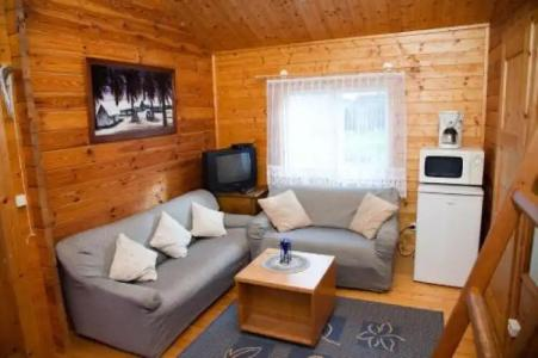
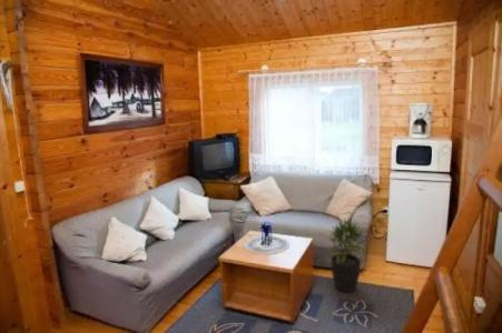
+ potted plant (347, 254)
